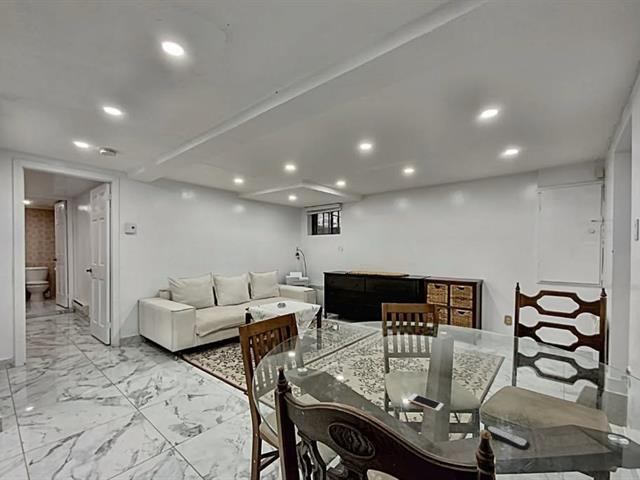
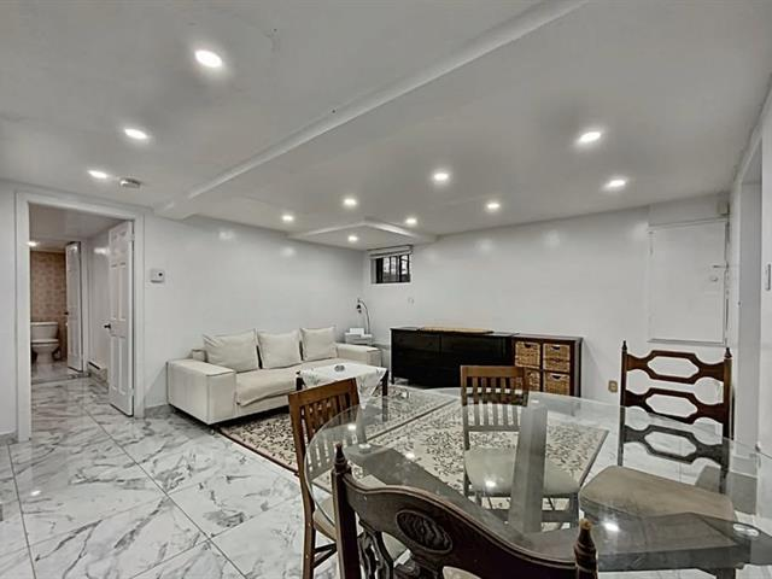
- cell phone (425, 402)
- remote control (506, 436)
